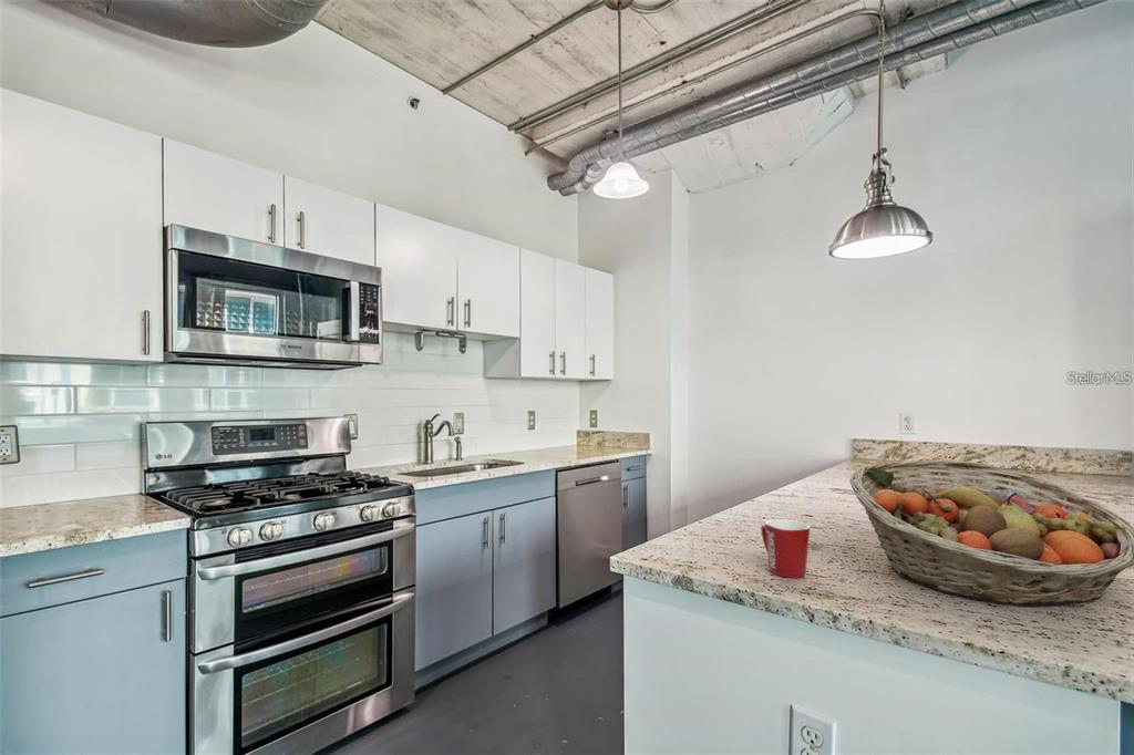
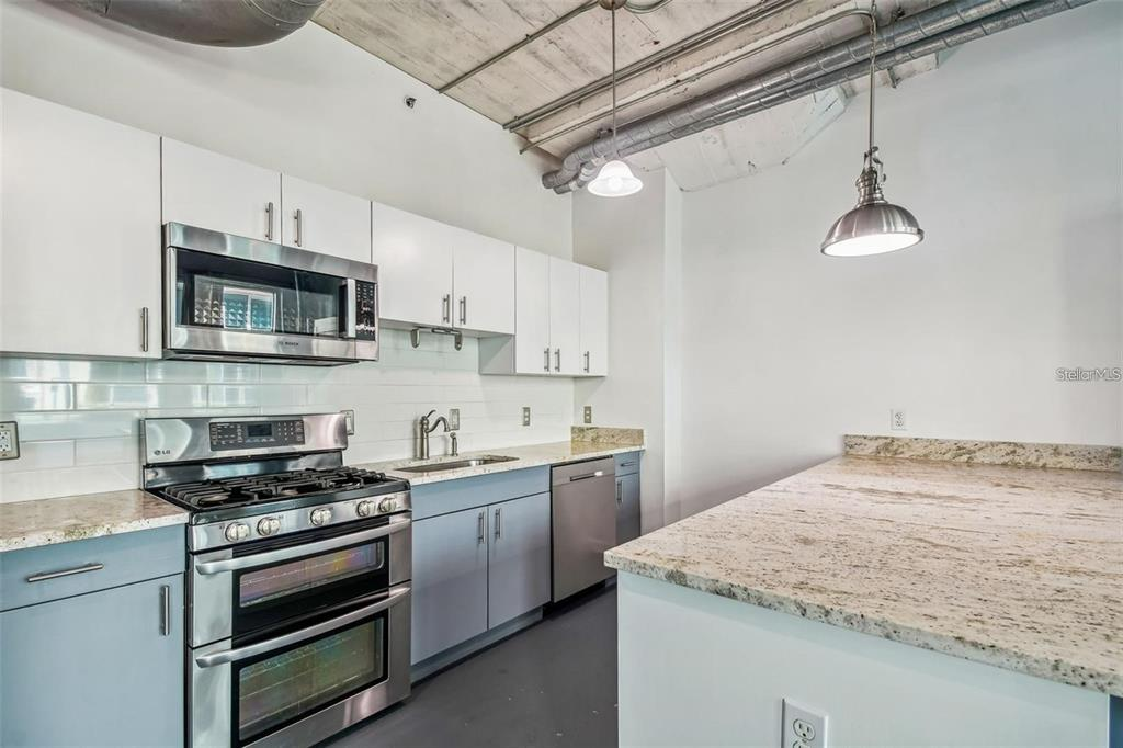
- mug (781, 545)
- fruit basket (981, 524)
